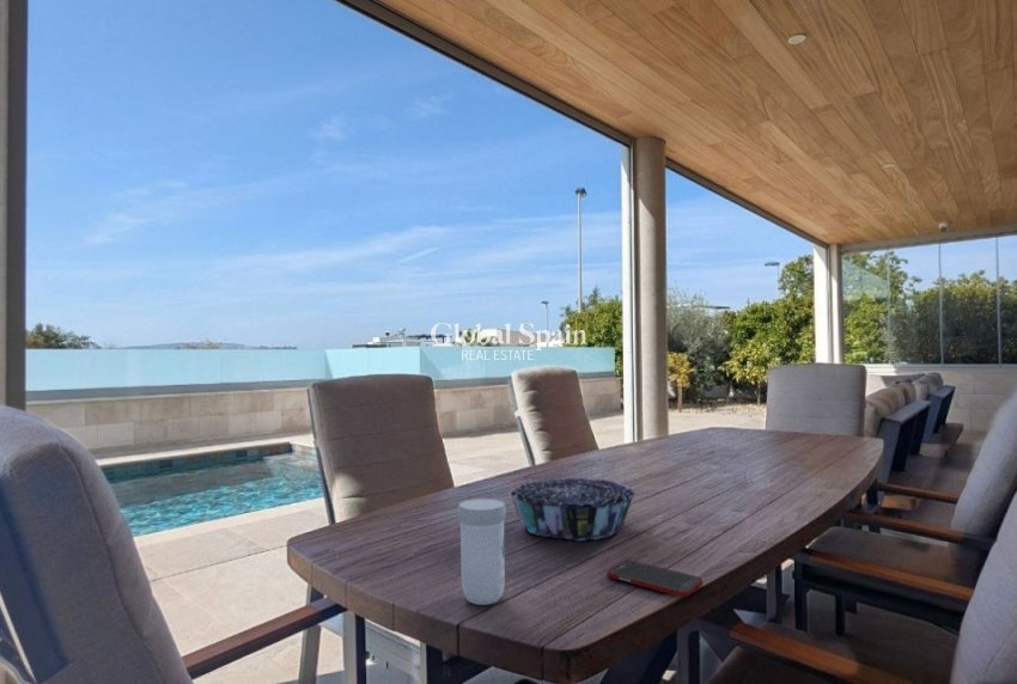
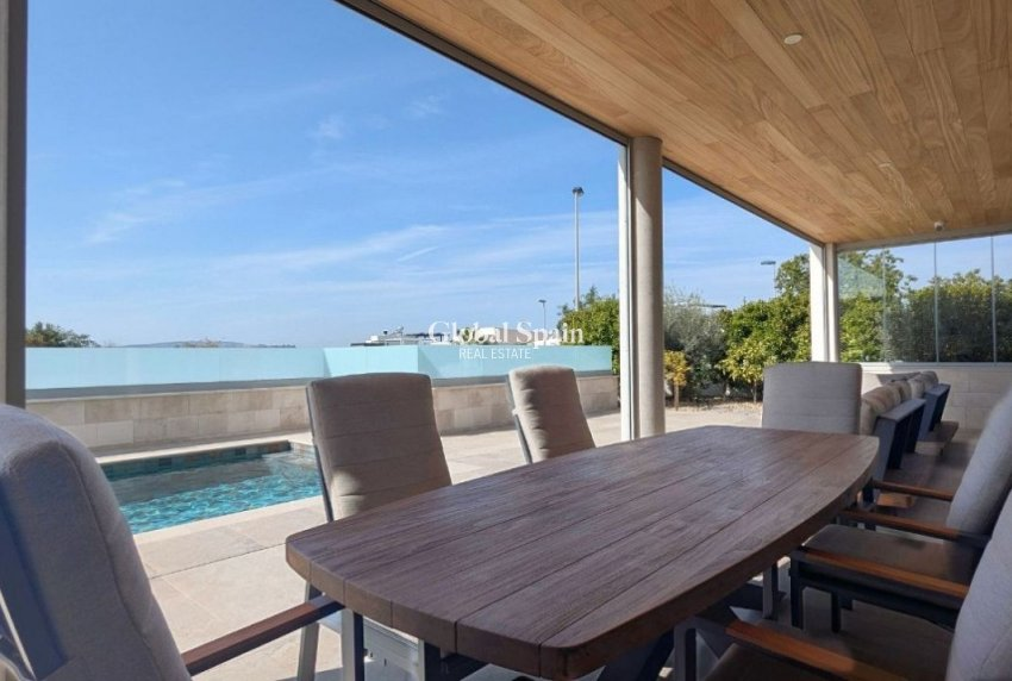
- cell phone (653, 578)
- decorative bowl (572, 508)
- mug (481, 548)
